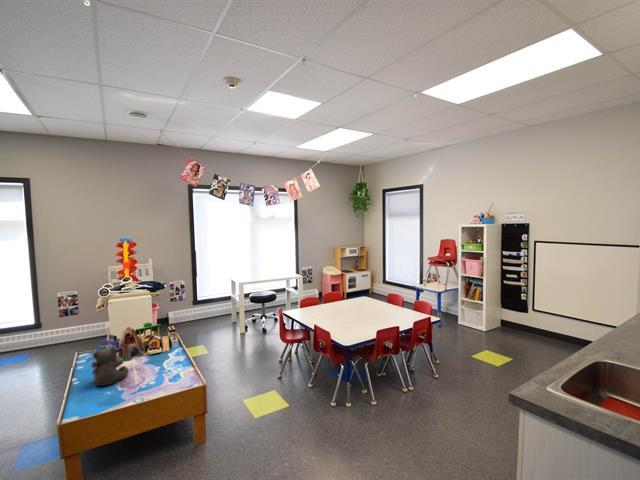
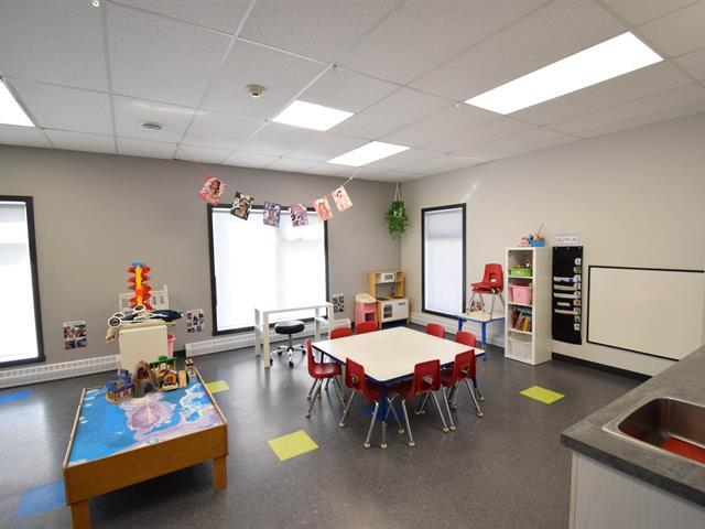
- teddy bear (109, 363)
